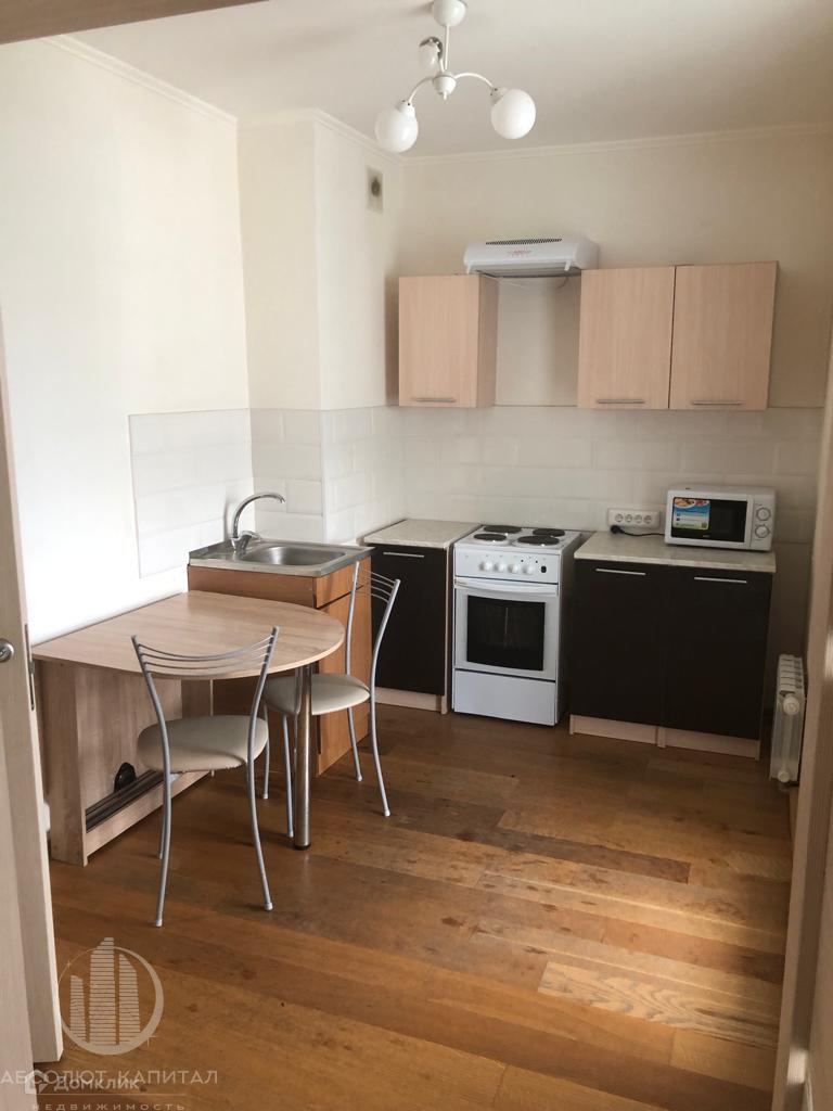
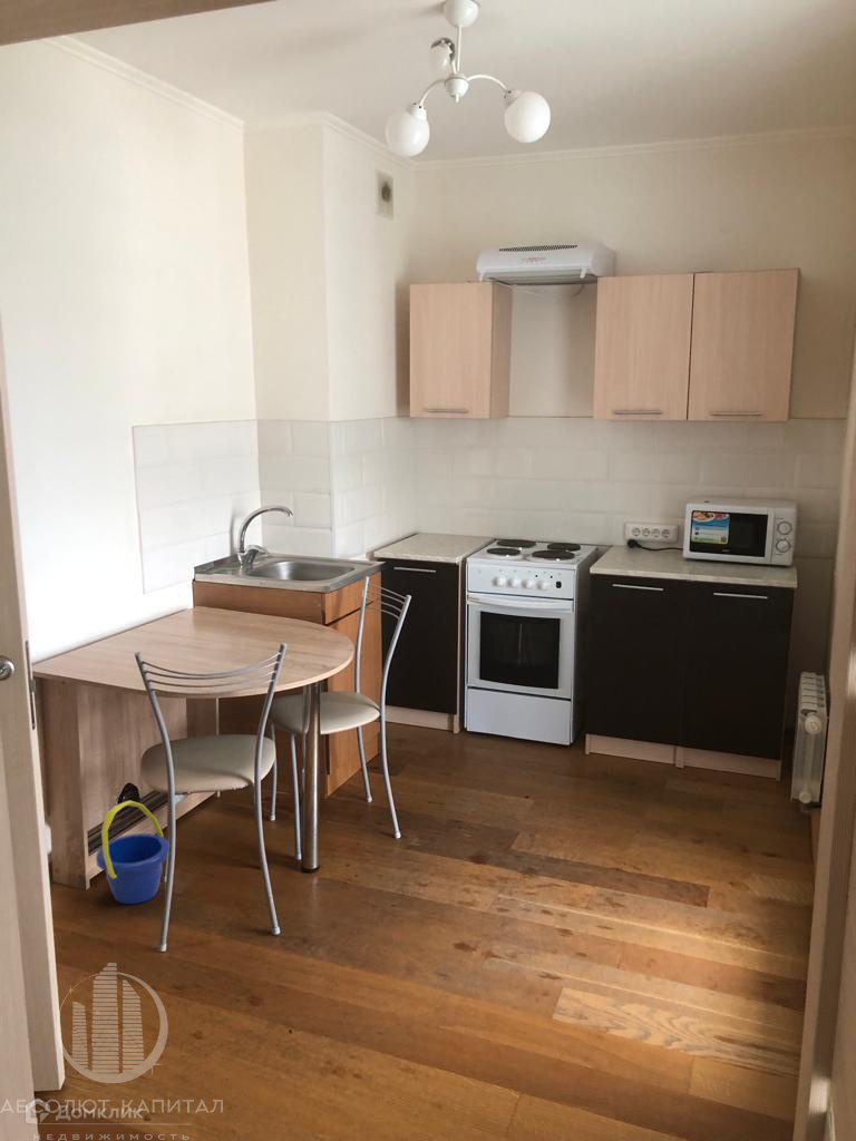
+ bucket (133, 850)
